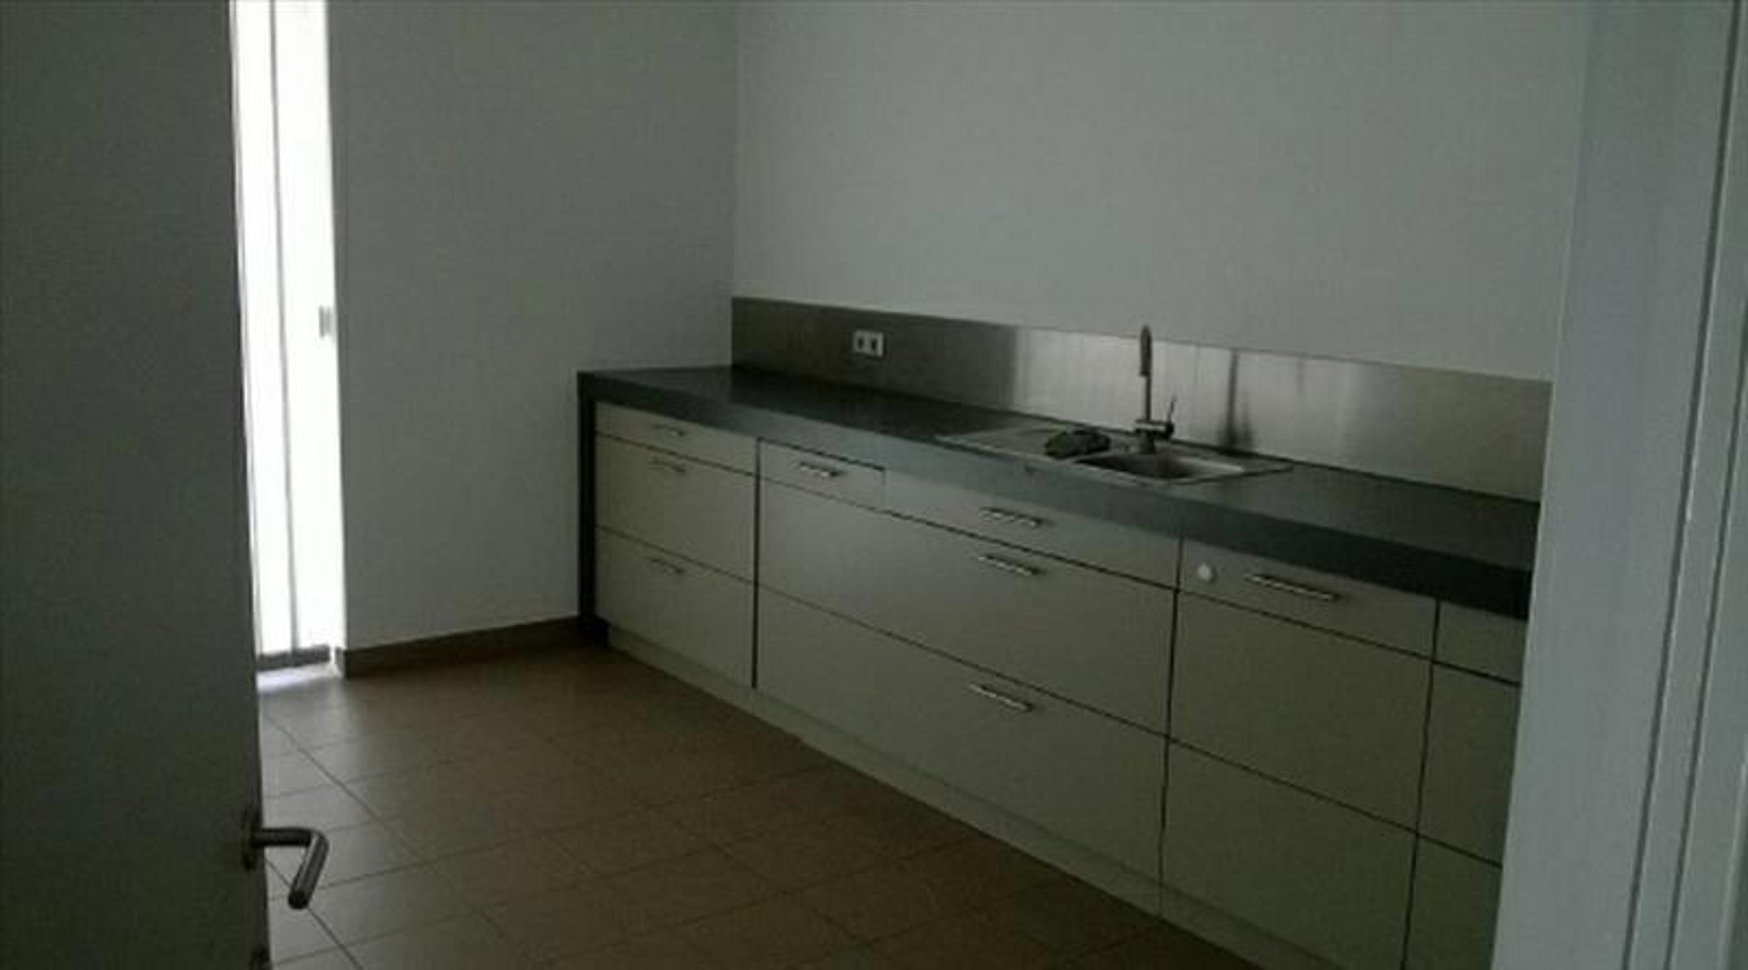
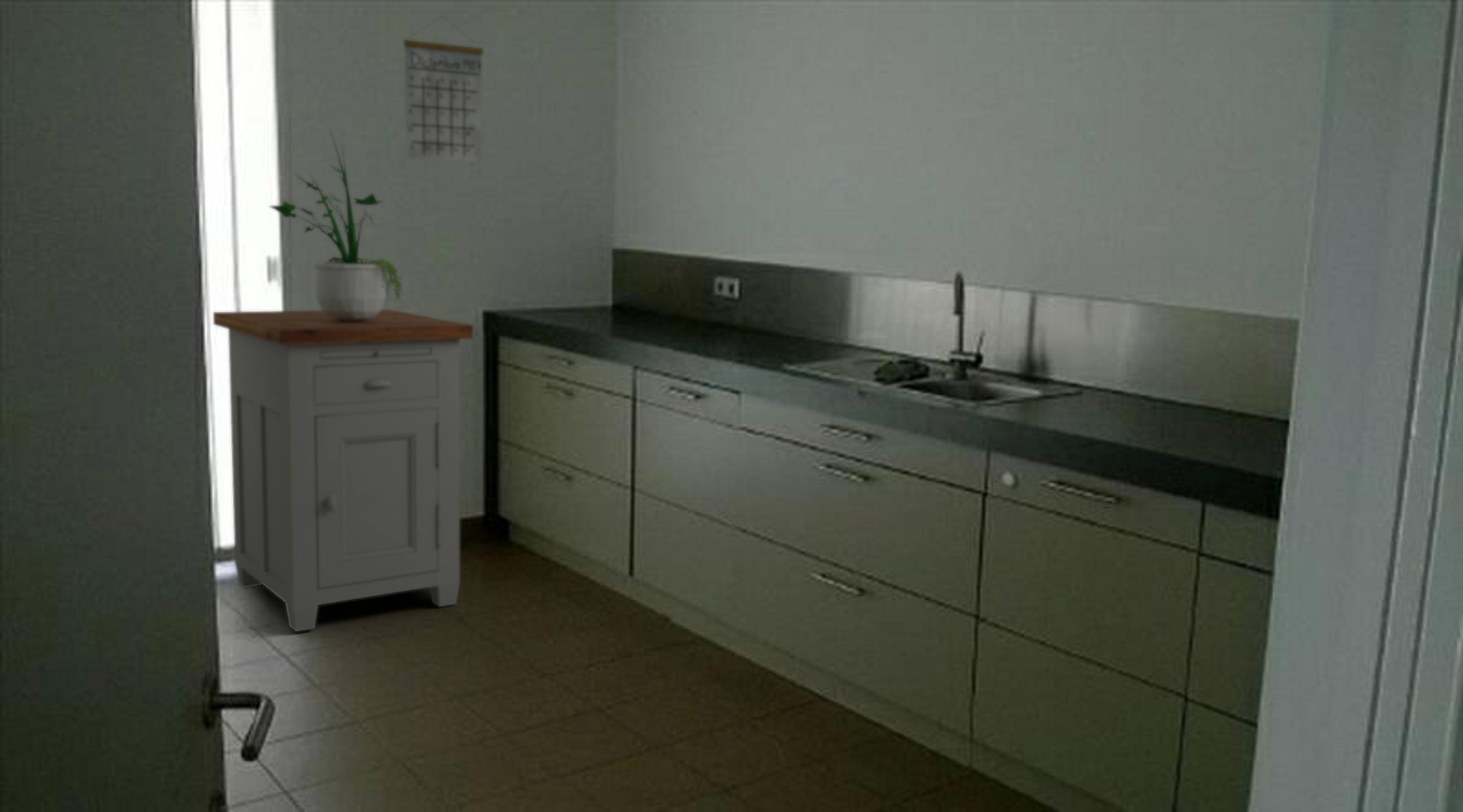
+ calendar (444, 89)
+ potted plant (336, 223)
+ cabinet (342, 457)
